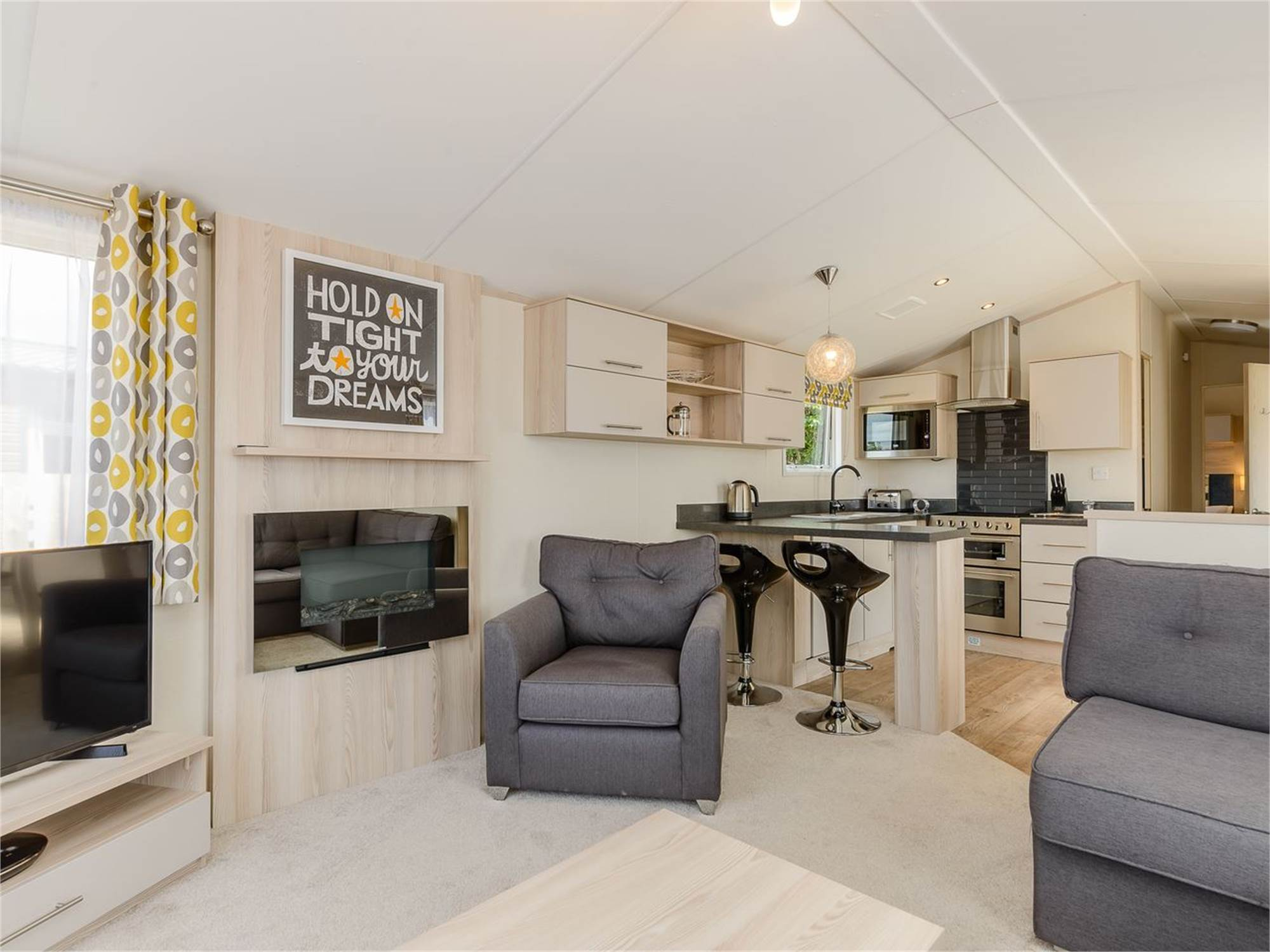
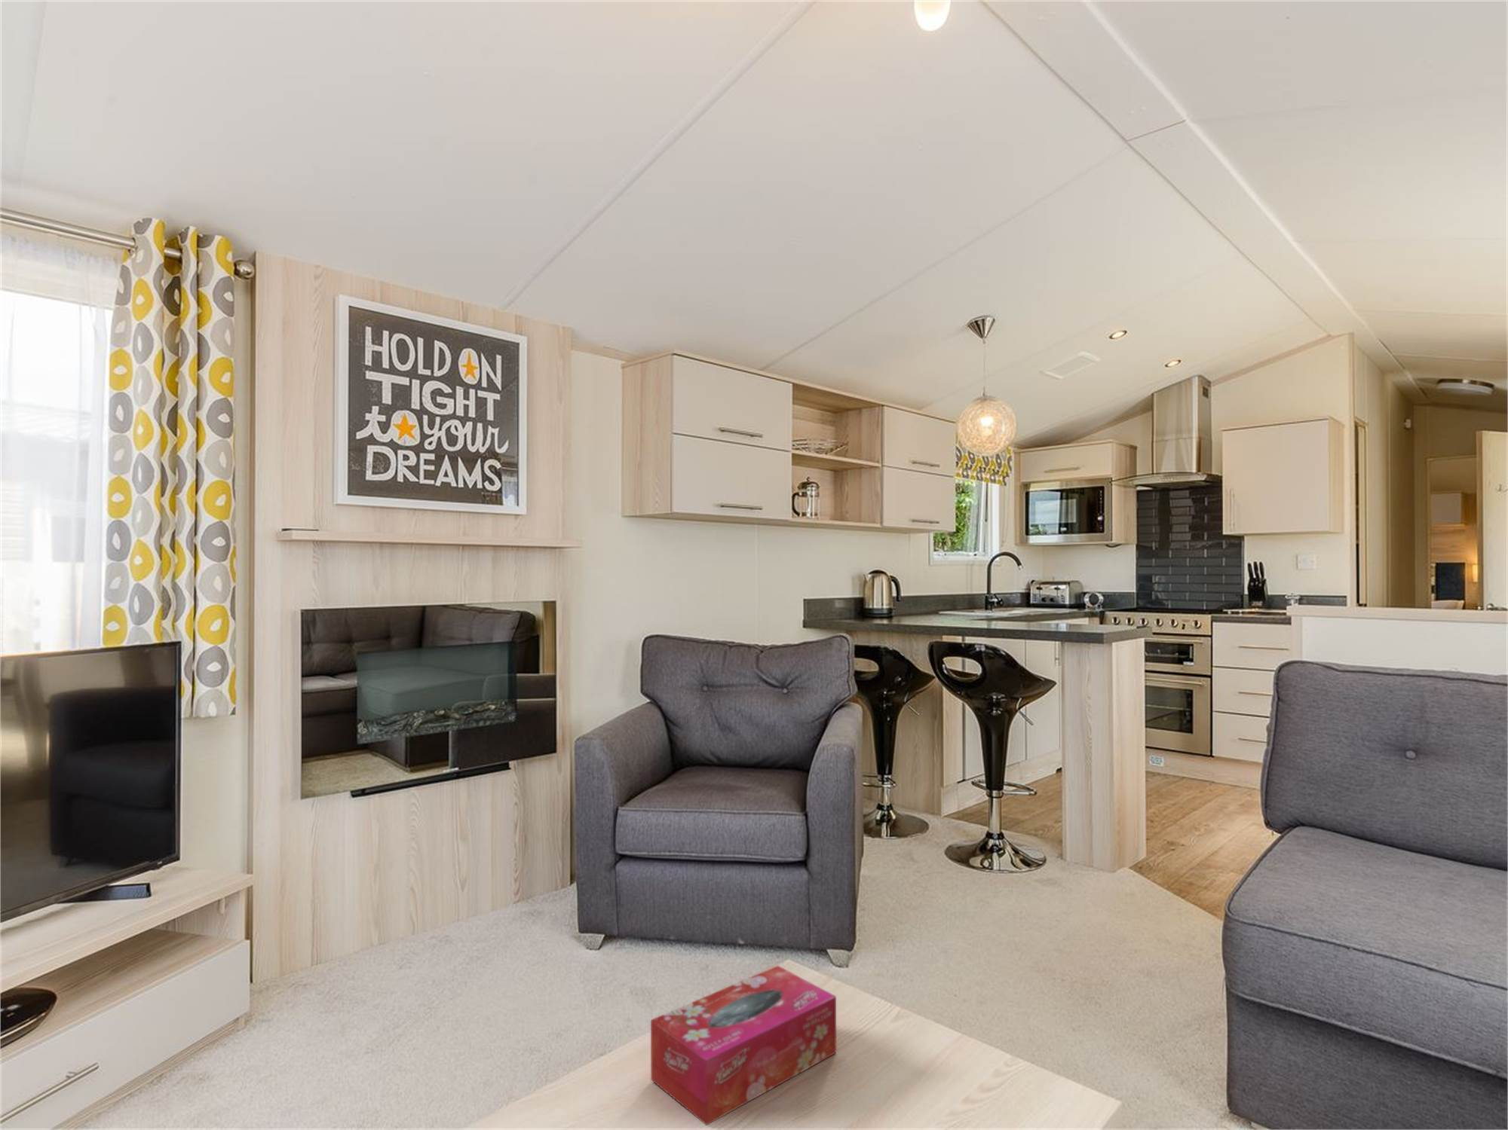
+ tissue box (746, 1036)
